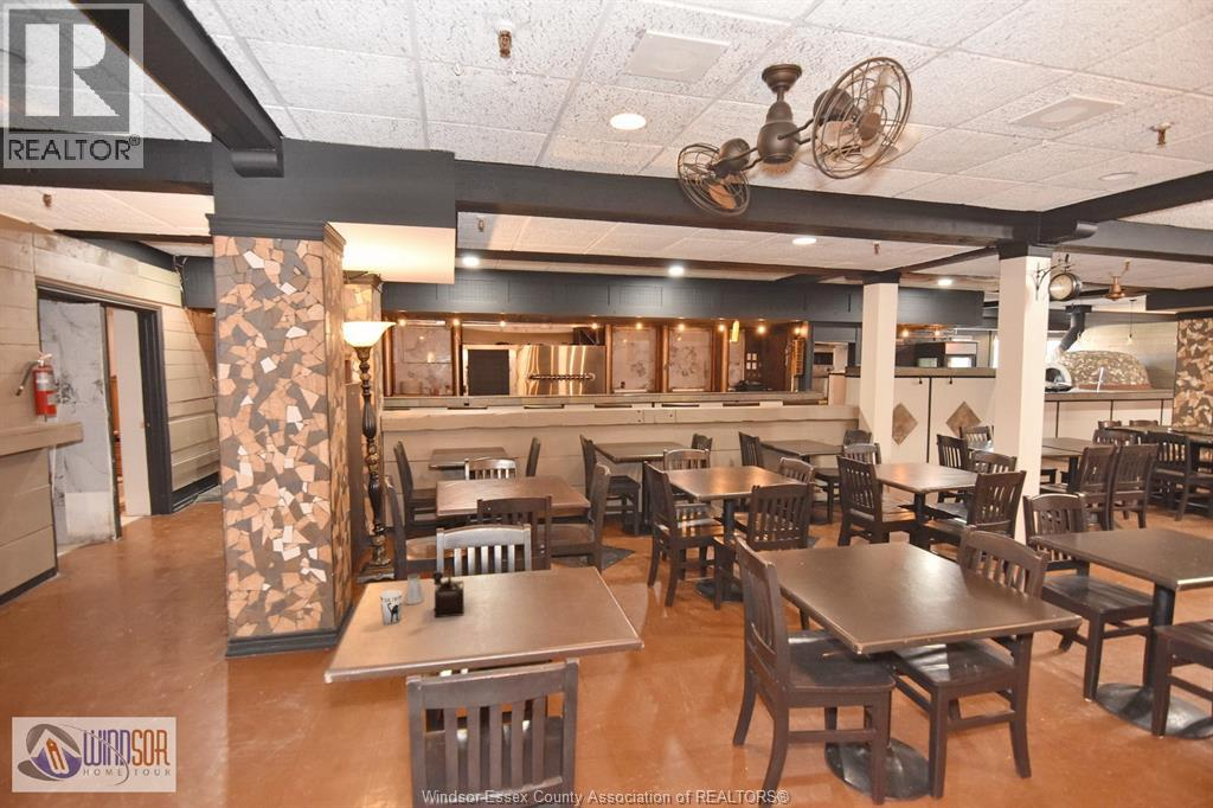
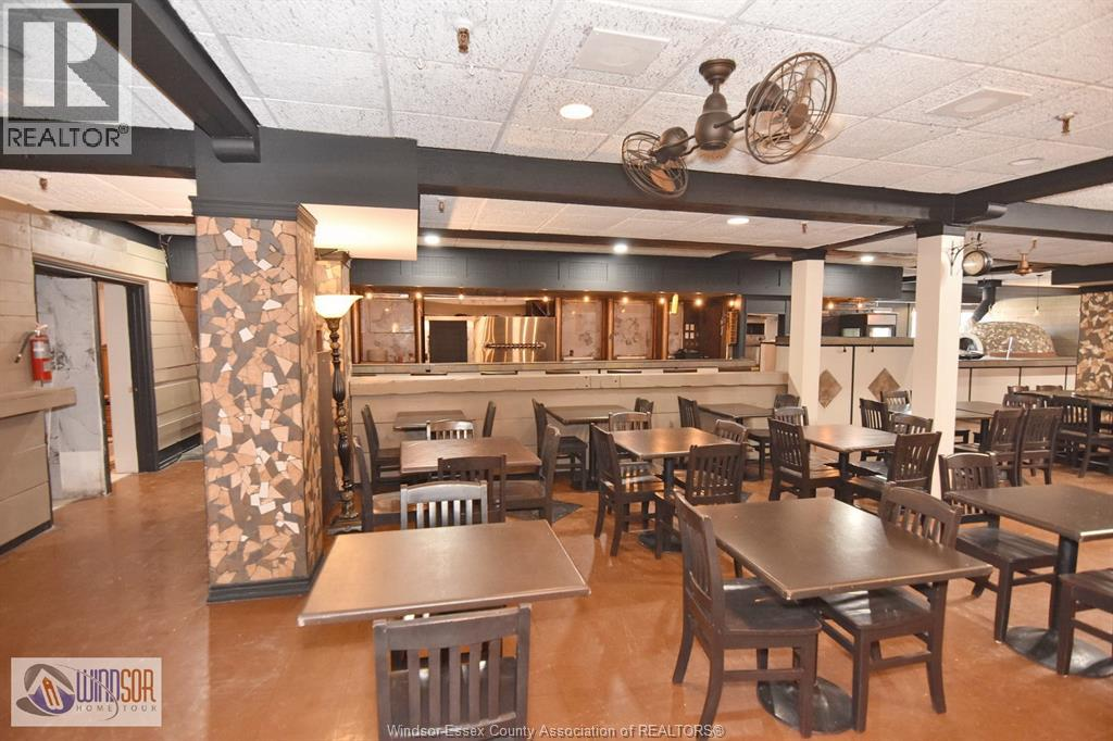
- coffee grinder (448, 589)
- cup (391, 607)
- saltshaker (413, 588)
